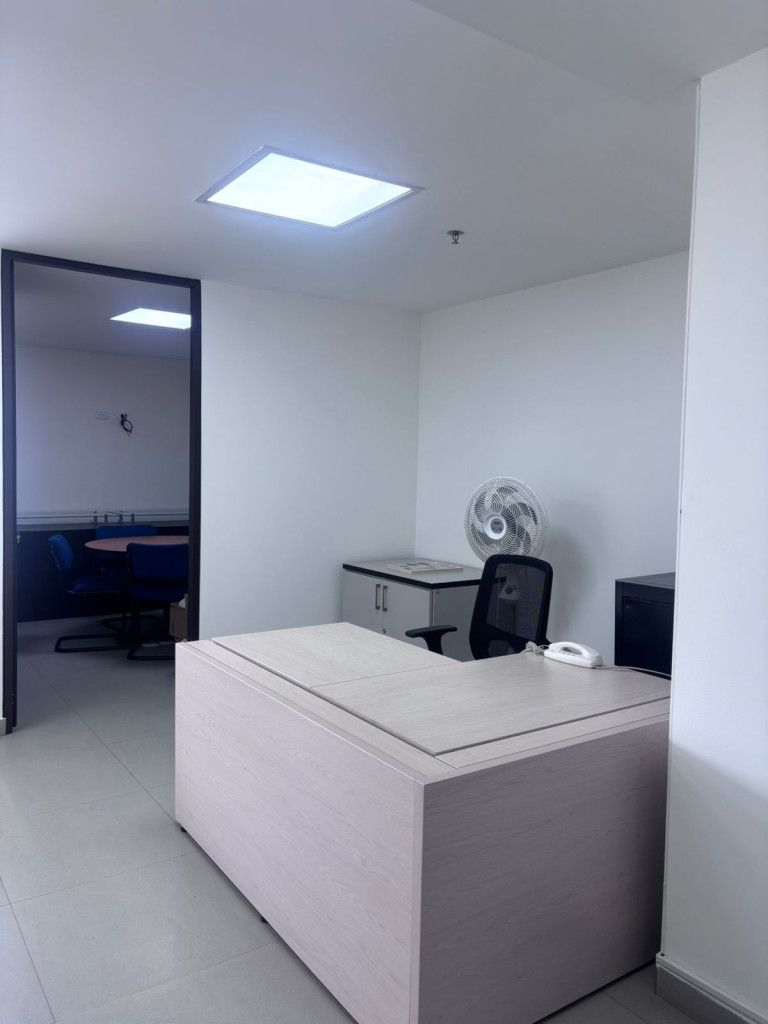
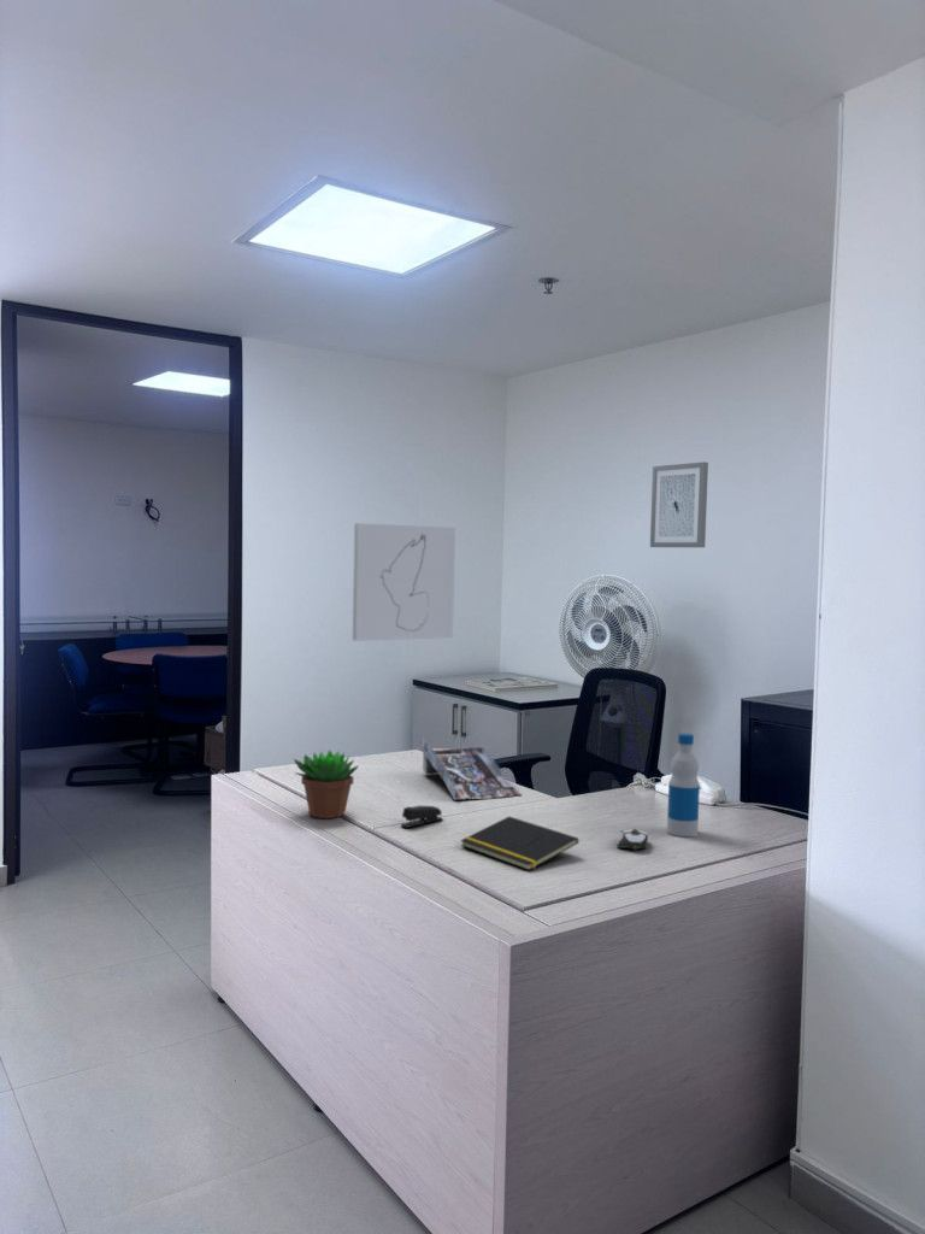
+ wall art (405, 582)
+ wall art (678, 505)
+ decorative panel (469, 764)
+ bottle (684, 783)
+ notepad (518, 841)
+ stapler (422, 813)
+ computer mouse (631, 835)
+ succulent plant (324, 782)
